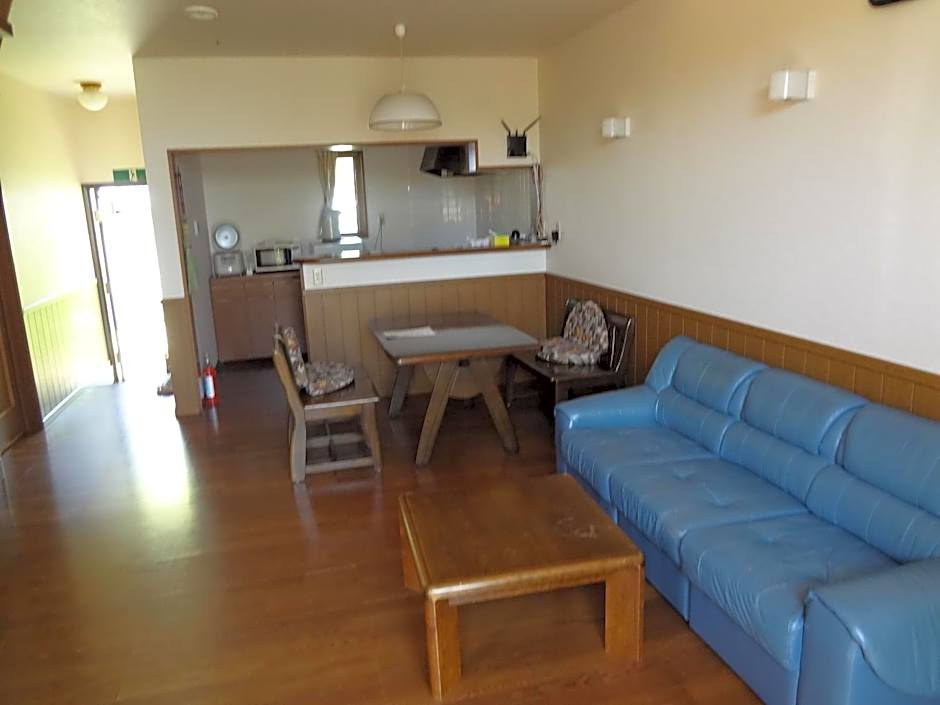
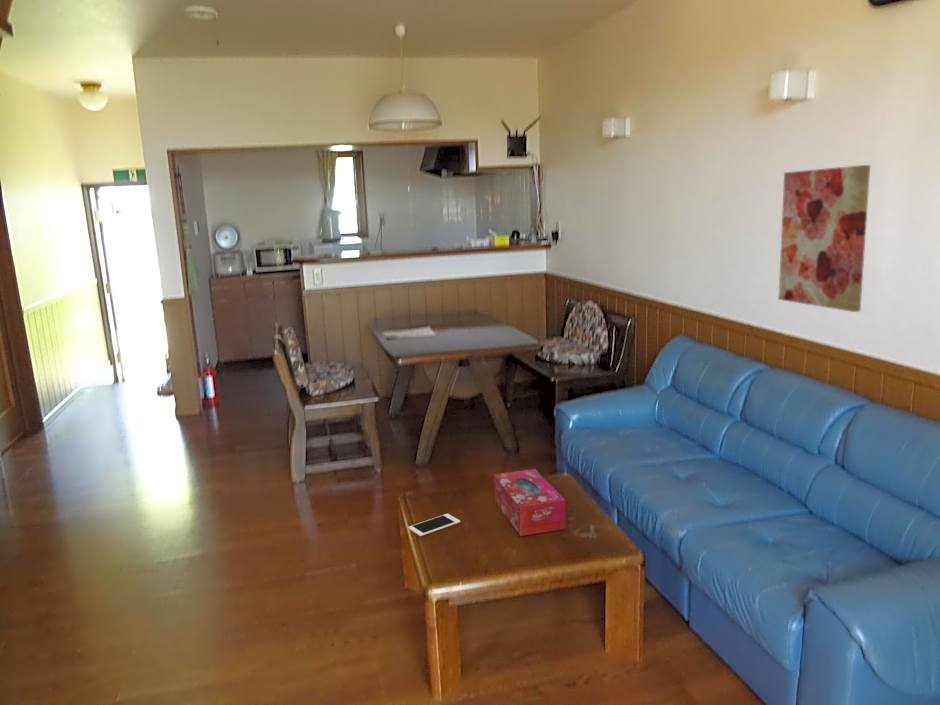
+ cell phone (434, 524)
+ tissue box (528, 500)
+ wall art (820, 238)
